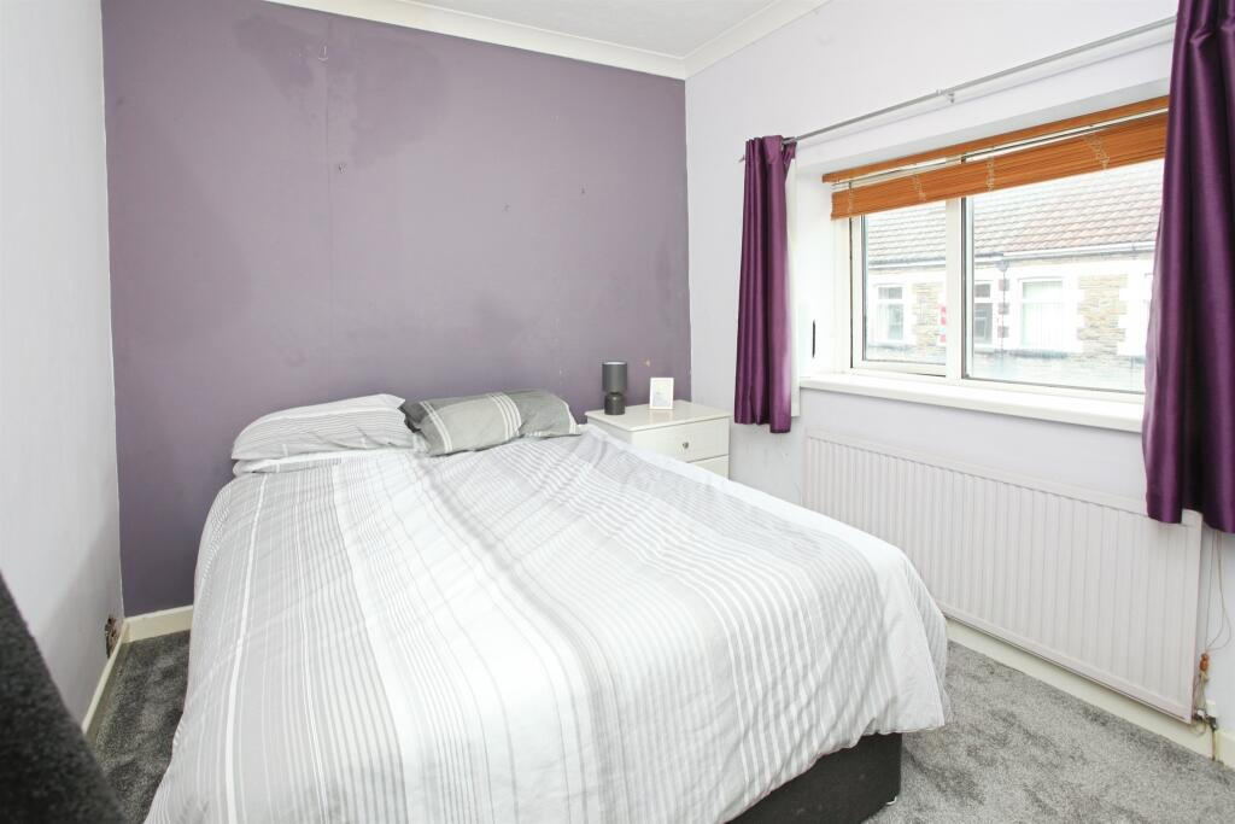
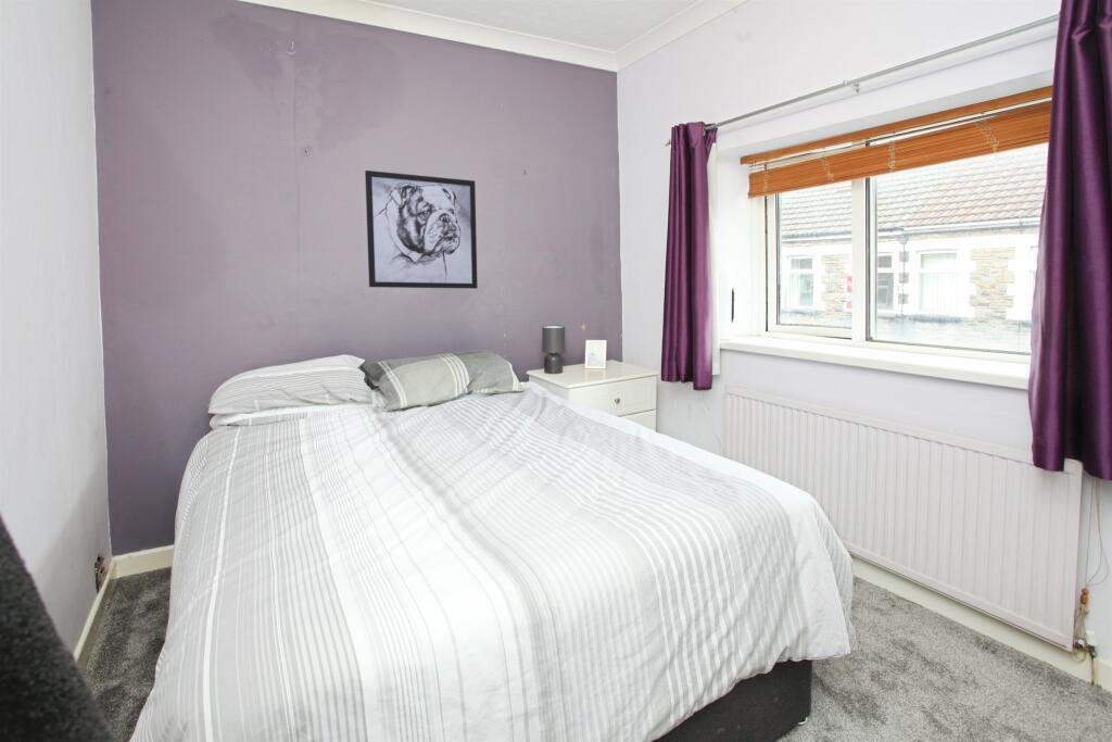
+ wall art (424, 231)
